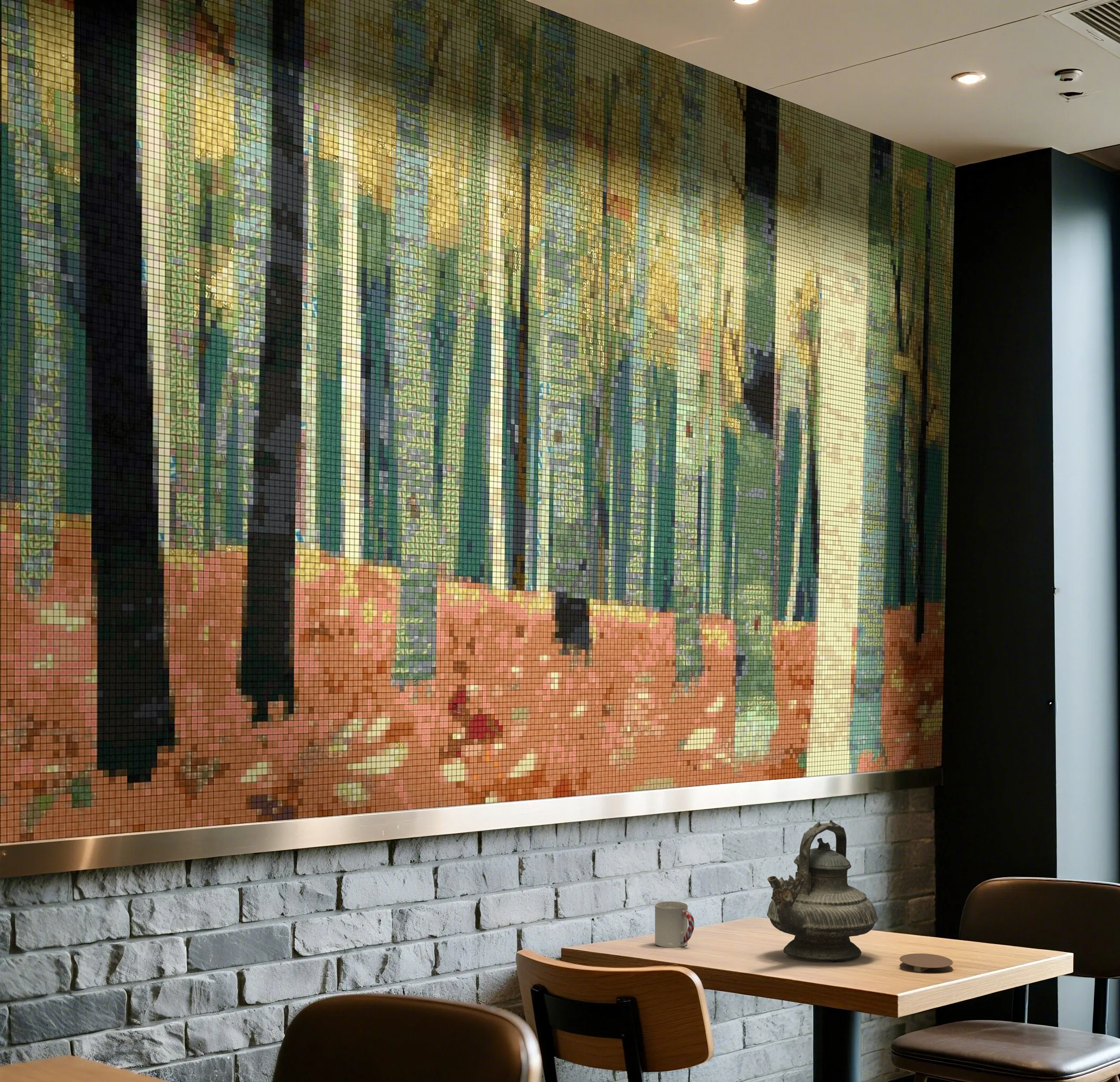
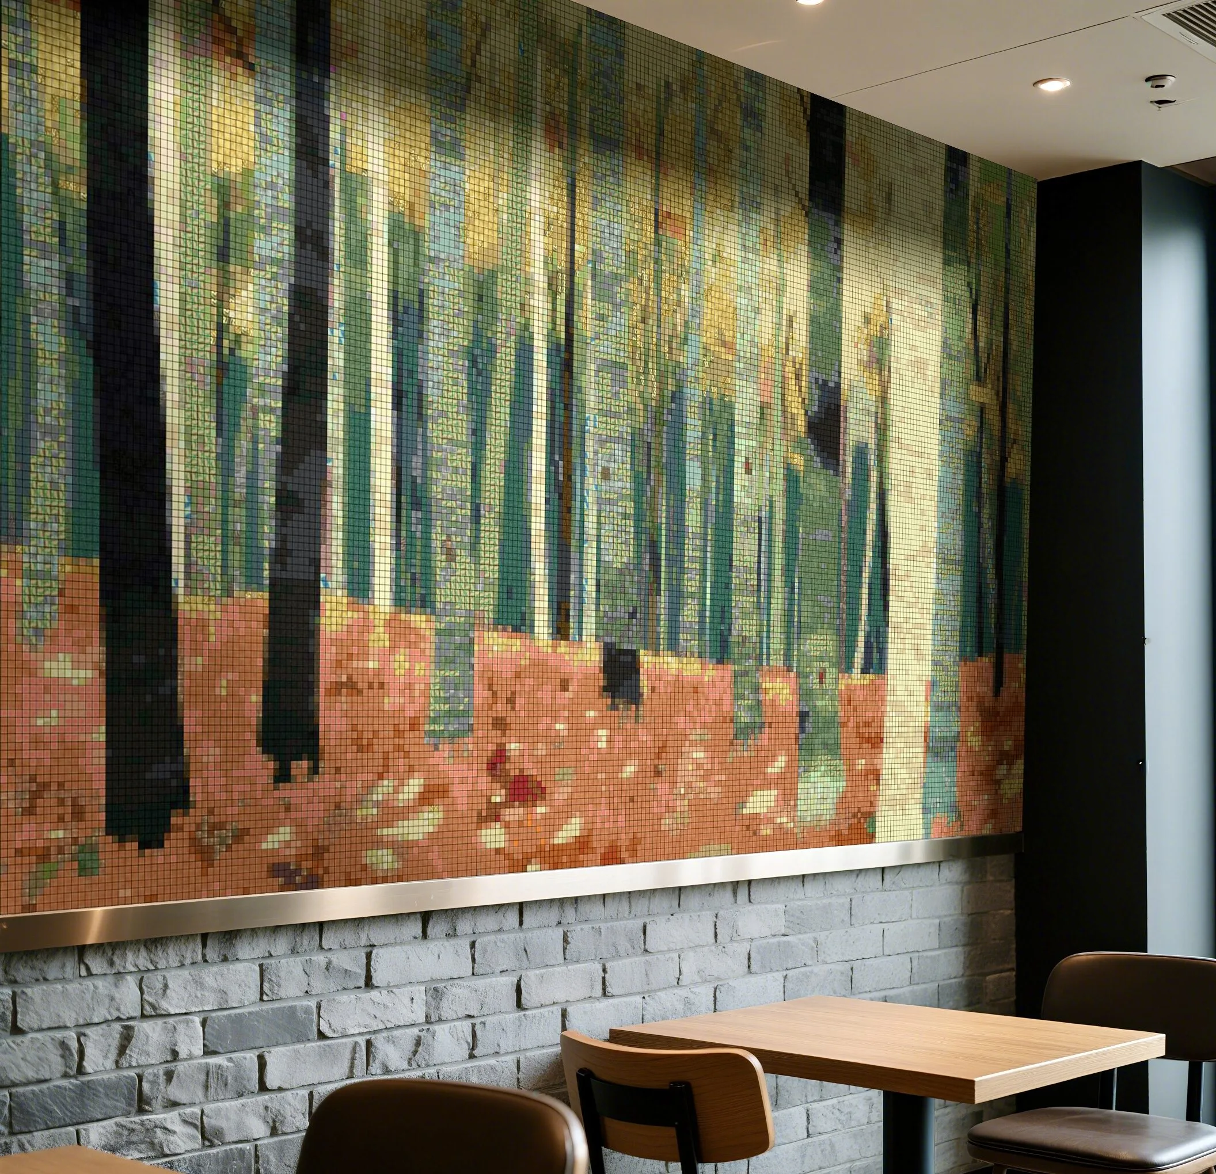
- teapot (810, 890)
- cup (676, 926)
- coaster (926, 964)
